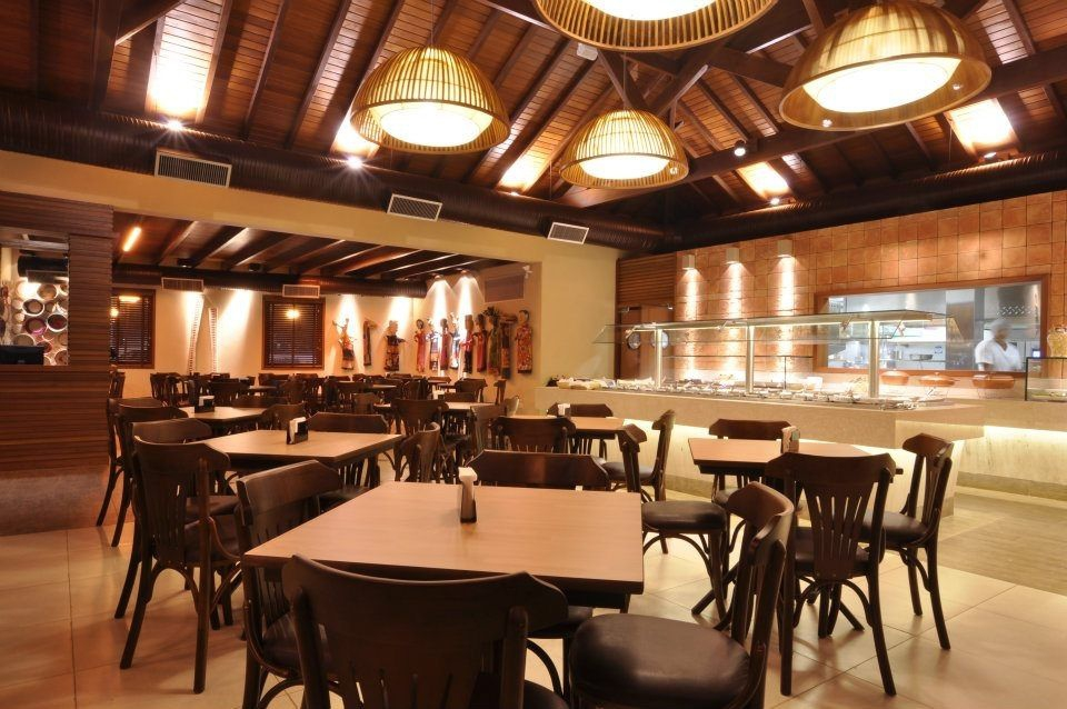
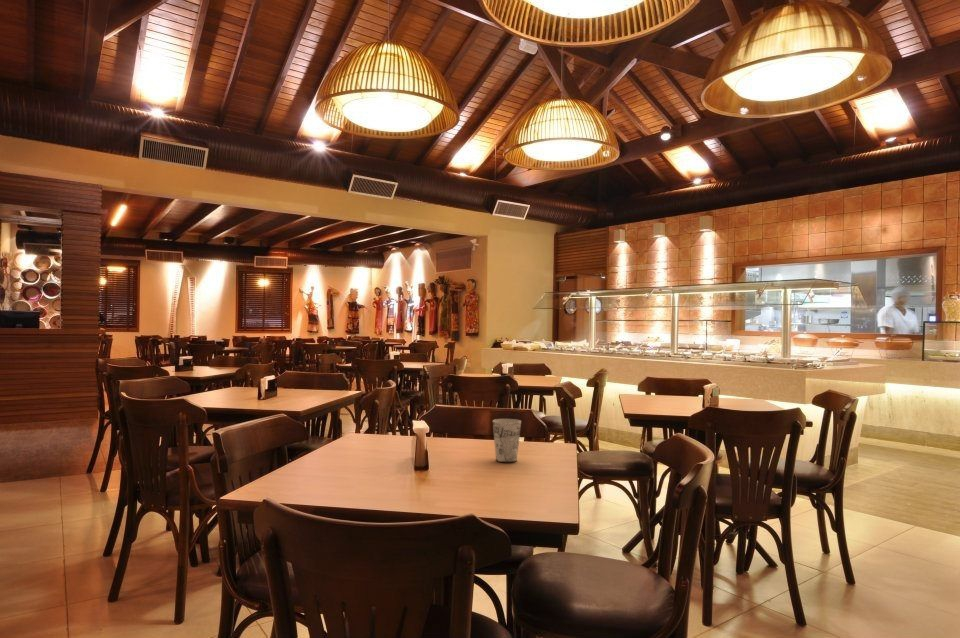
+ cup (506, 440)
